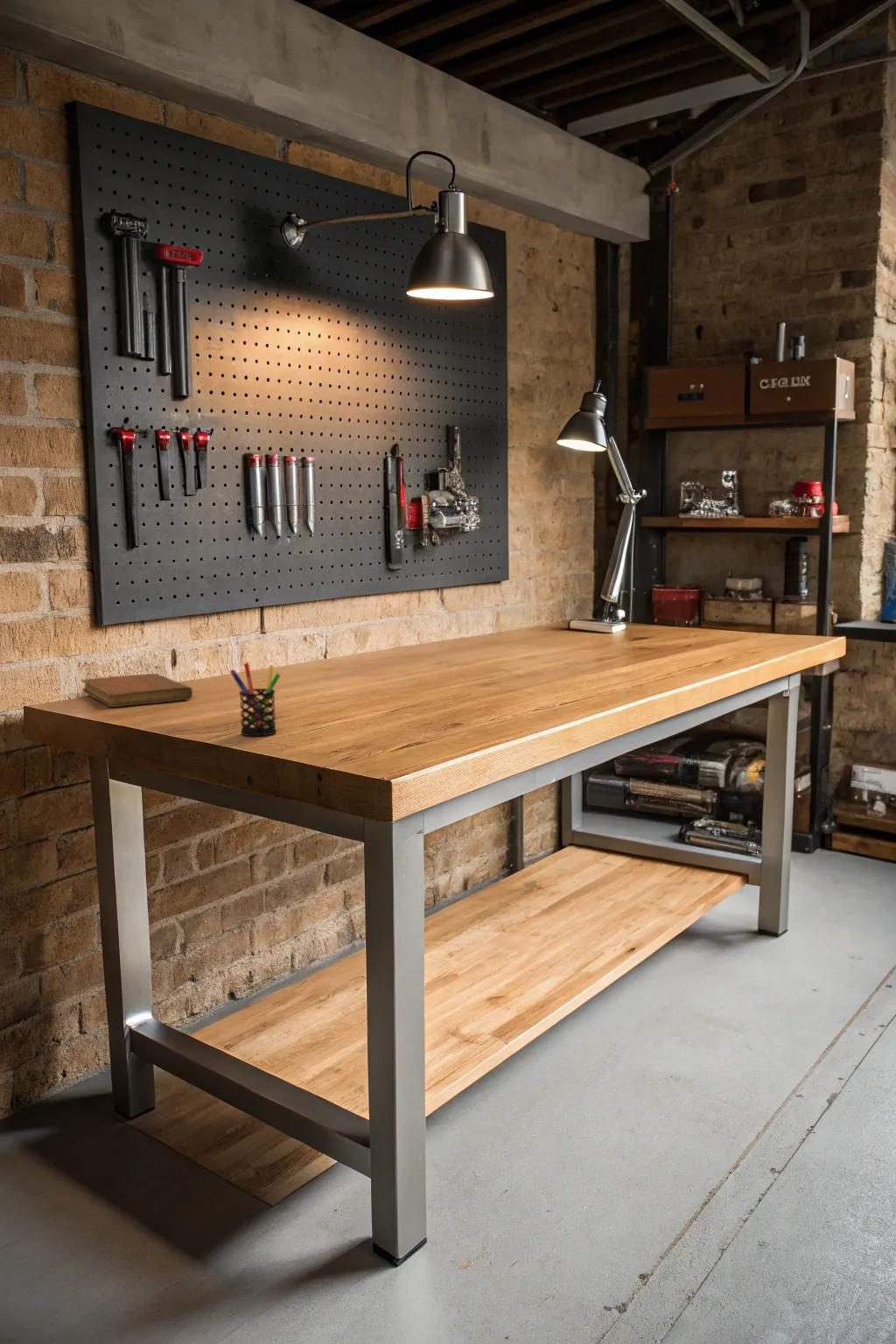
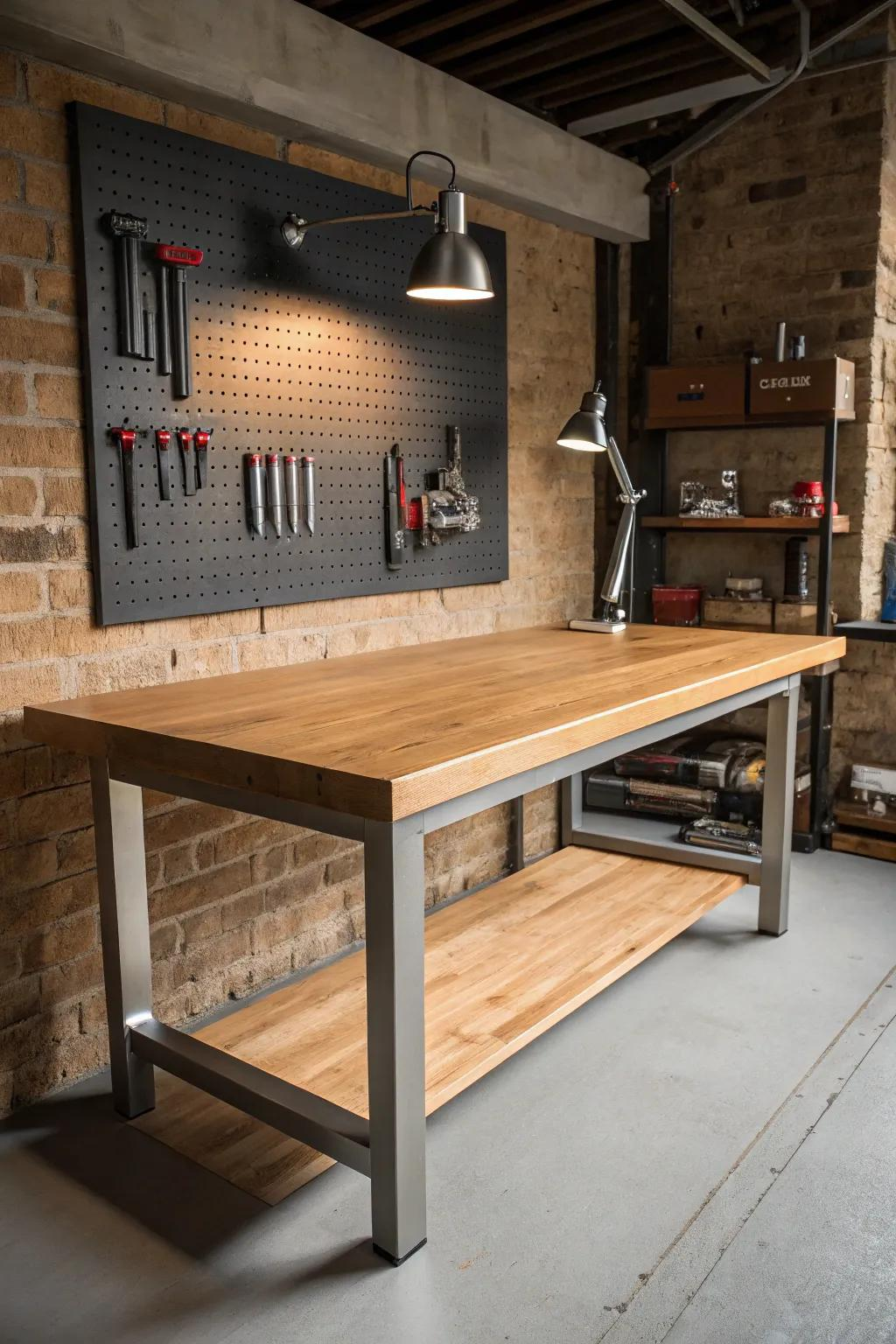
- notebook (136, 689)
- pen holder (259, 698)
